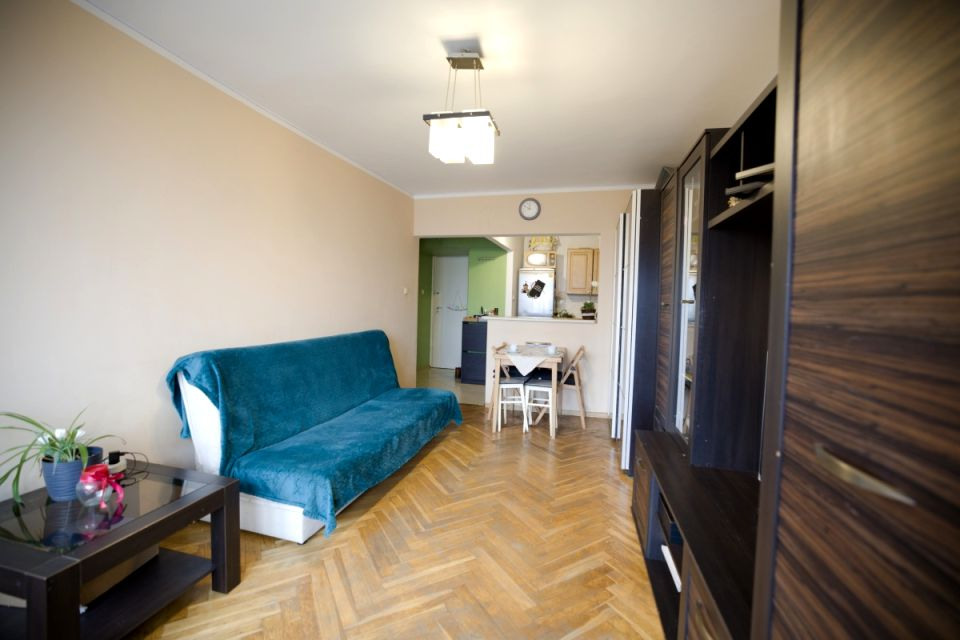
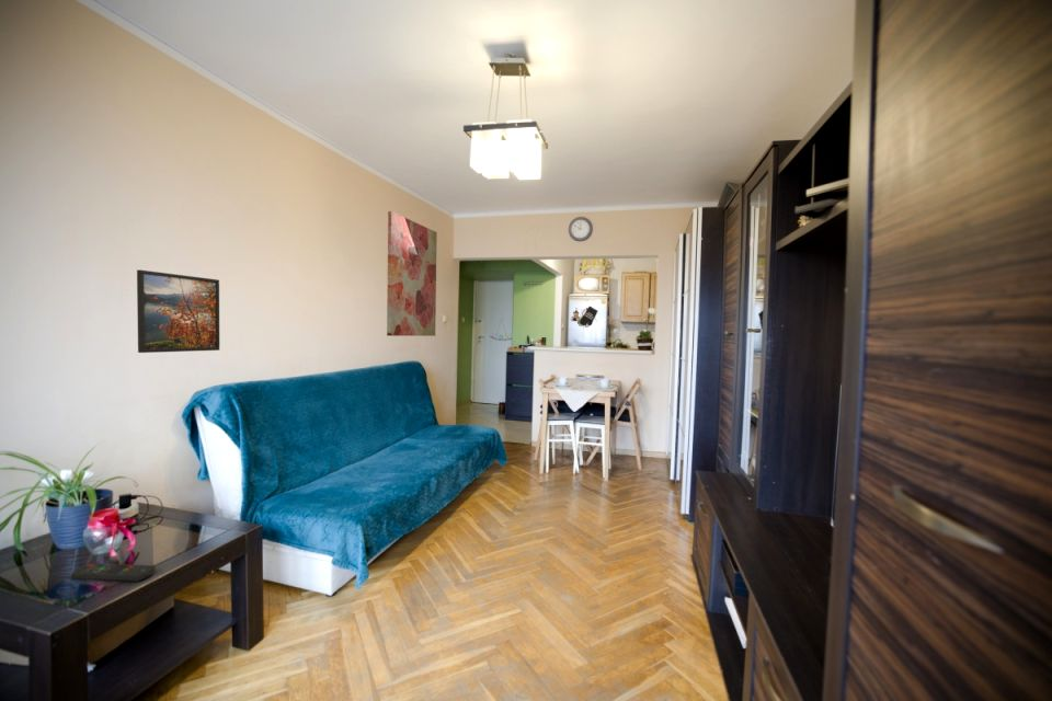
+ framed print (181, 313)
+ remote control (114, 571)
+ wall art (413, 279)
